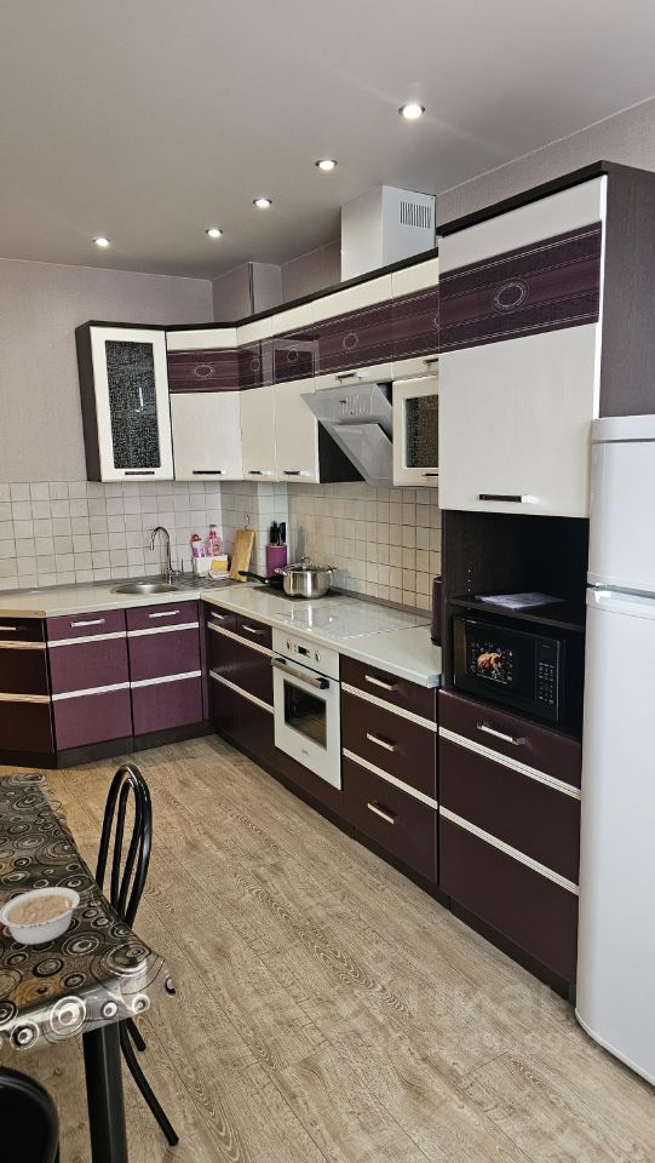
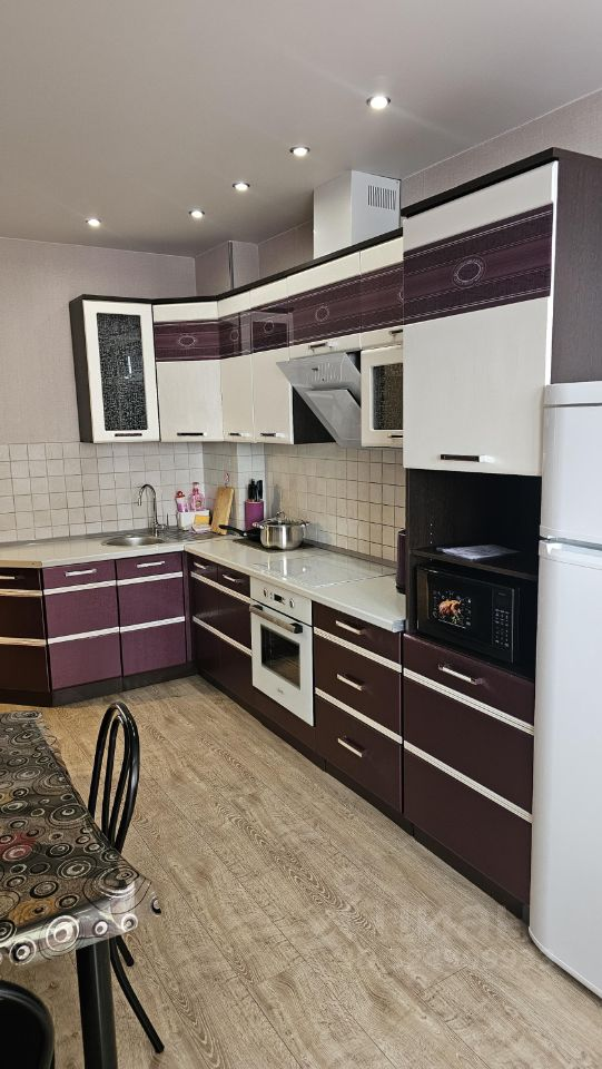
- legume (44, 915)
